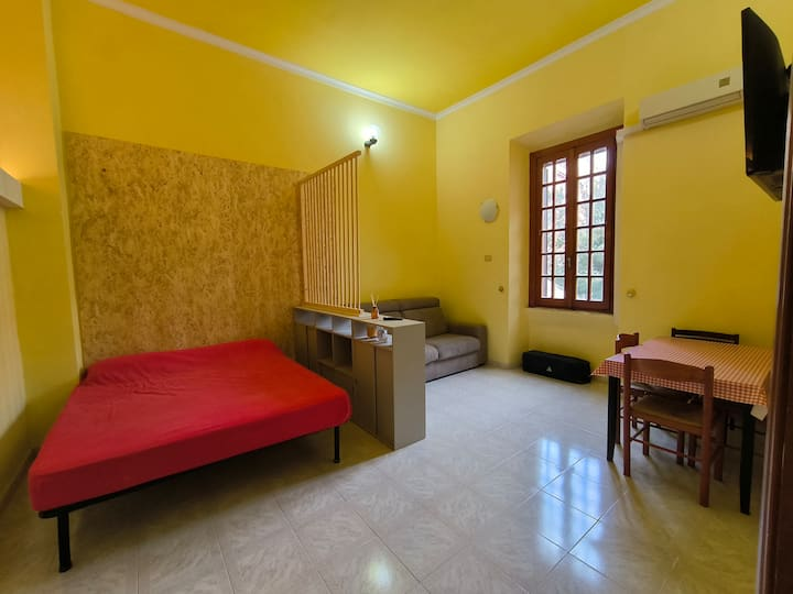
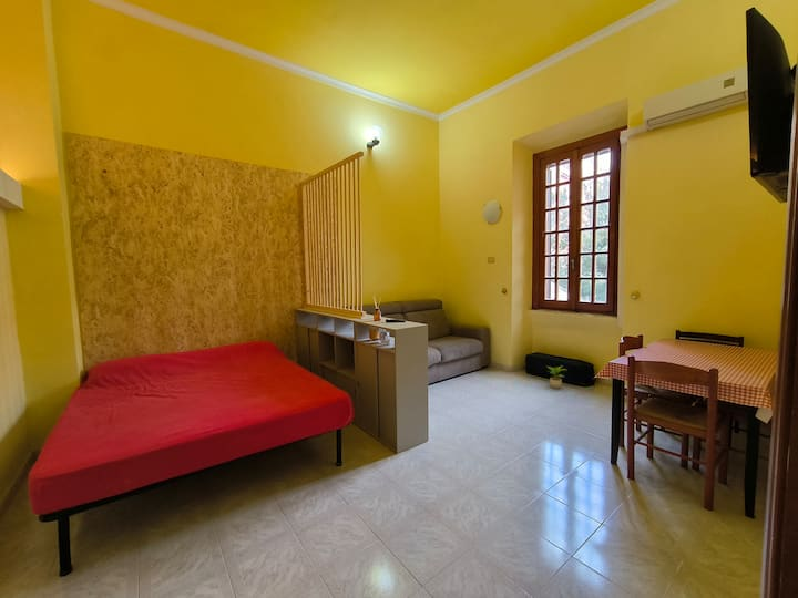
+ potted plant (556, 374)
